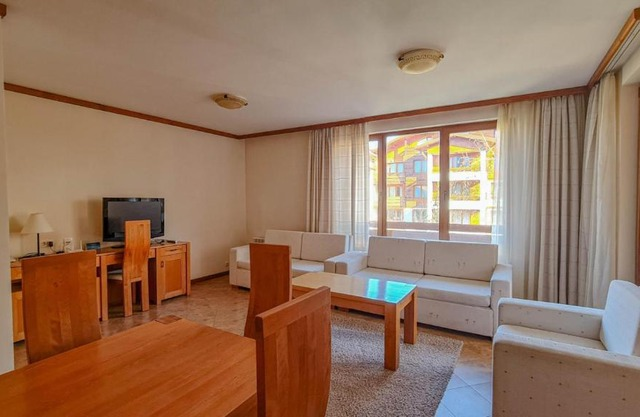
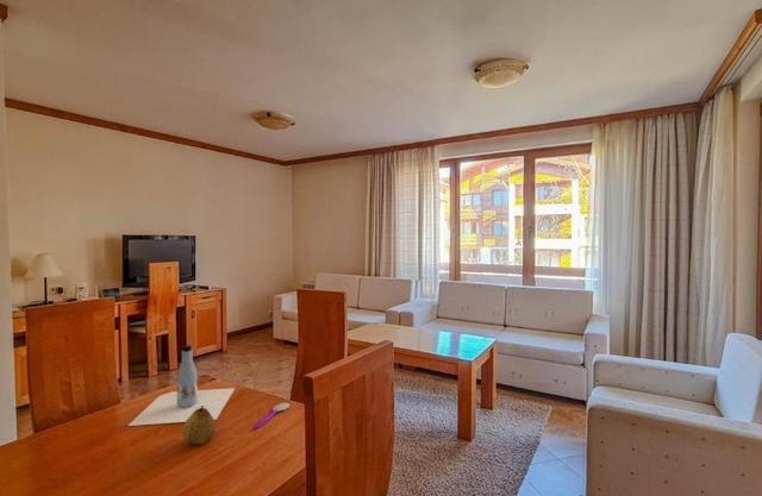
+ fruit (199, 421)
+ bottle (187, 375)
+ spoon (271, 413)
